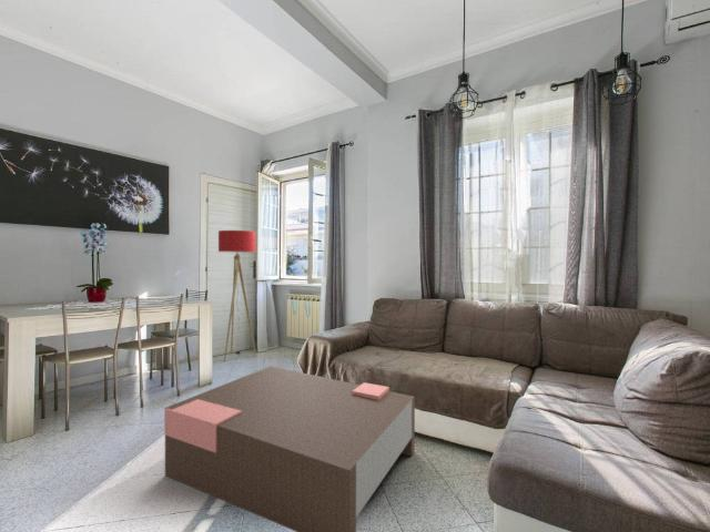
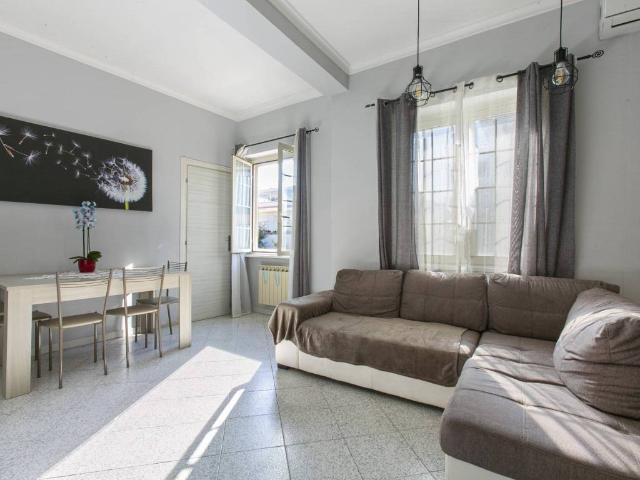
- coffee table (296, 430)
- floor lamp (237, 293)
